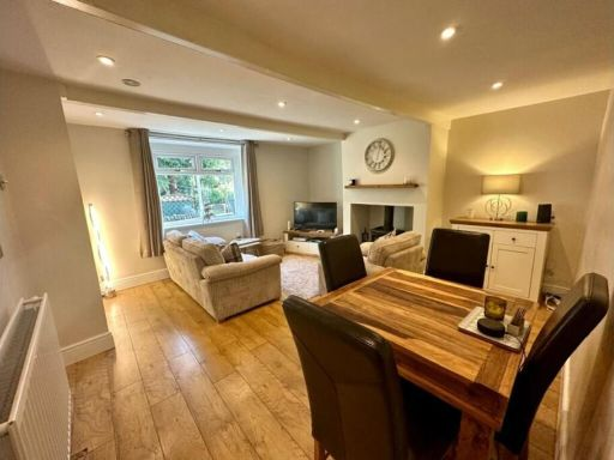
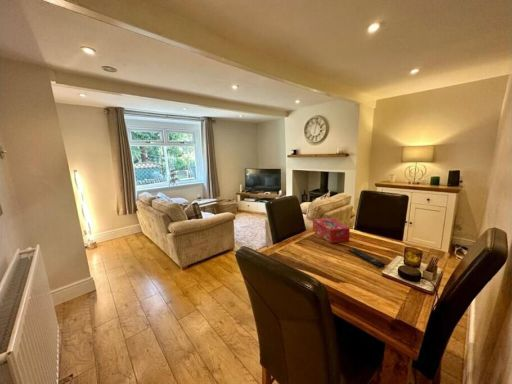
+ tissue box (329, 229)
+ remote control (365, 257)
